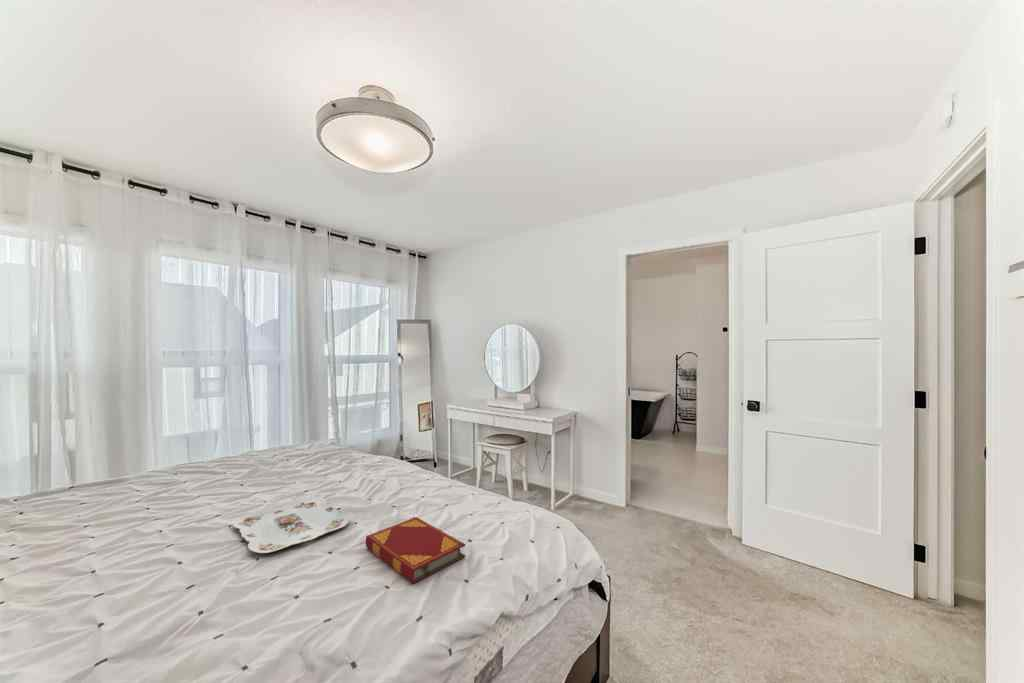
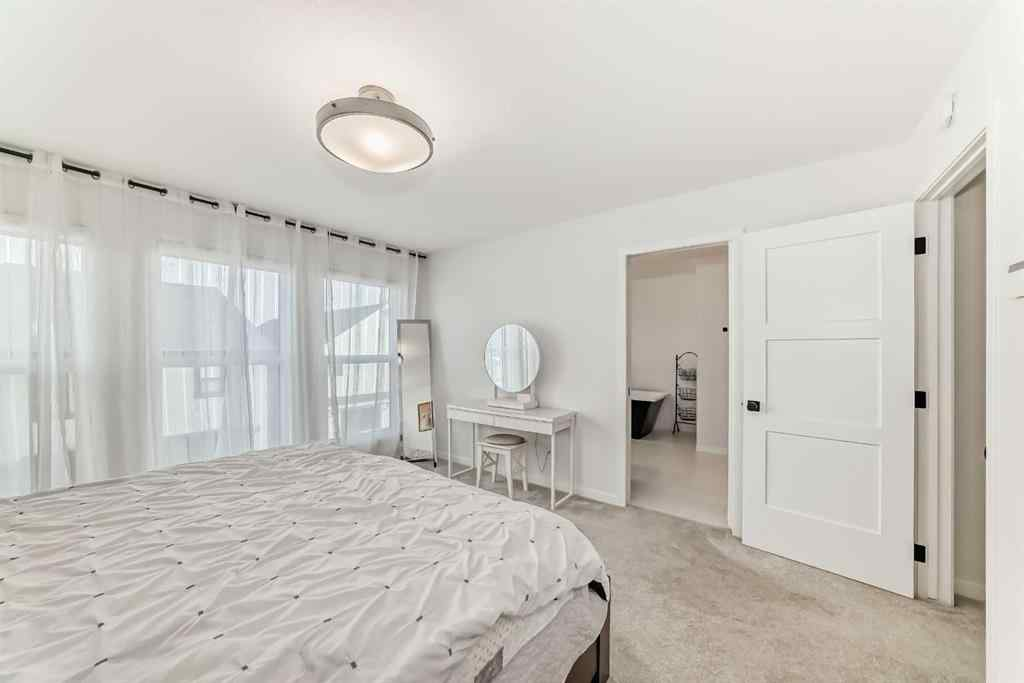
- serving tray (291, 522)
- hardback book (414, 546)
